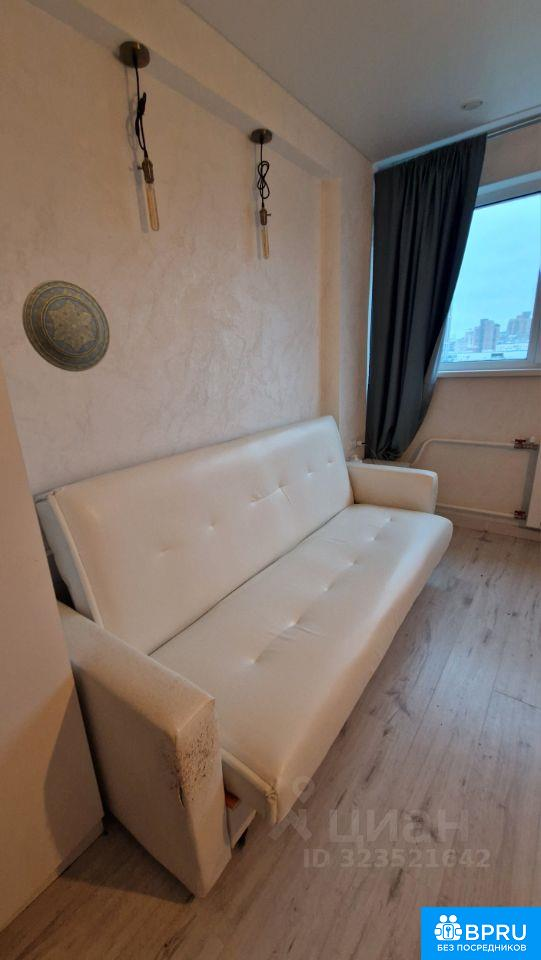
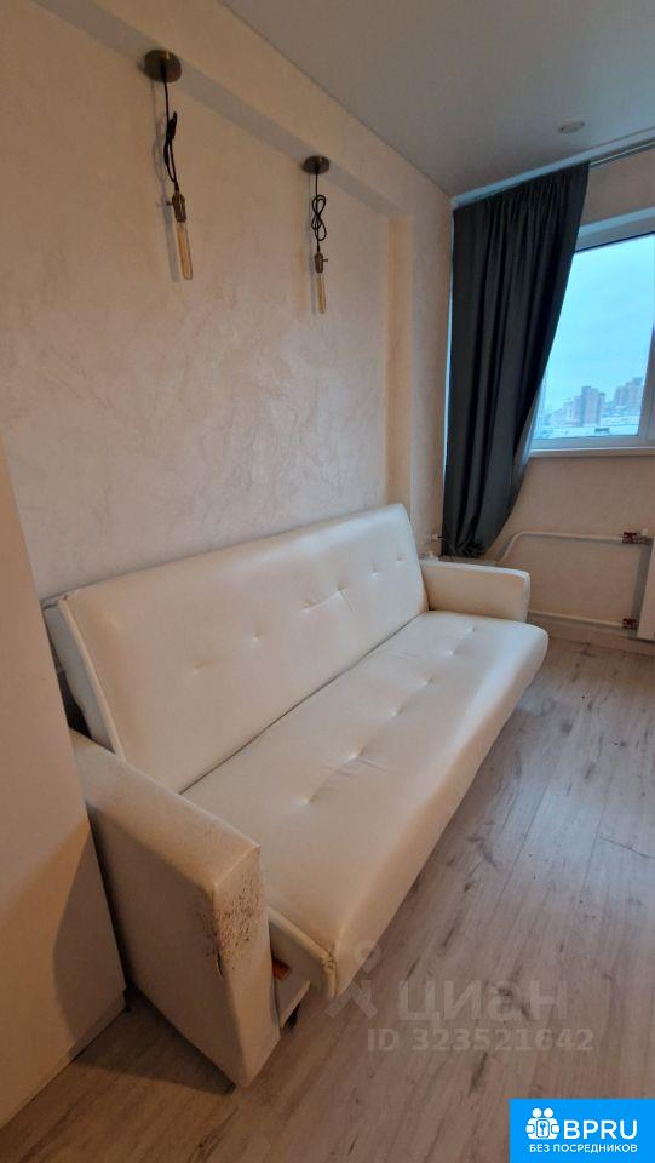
- decorative plate (71, 326)
